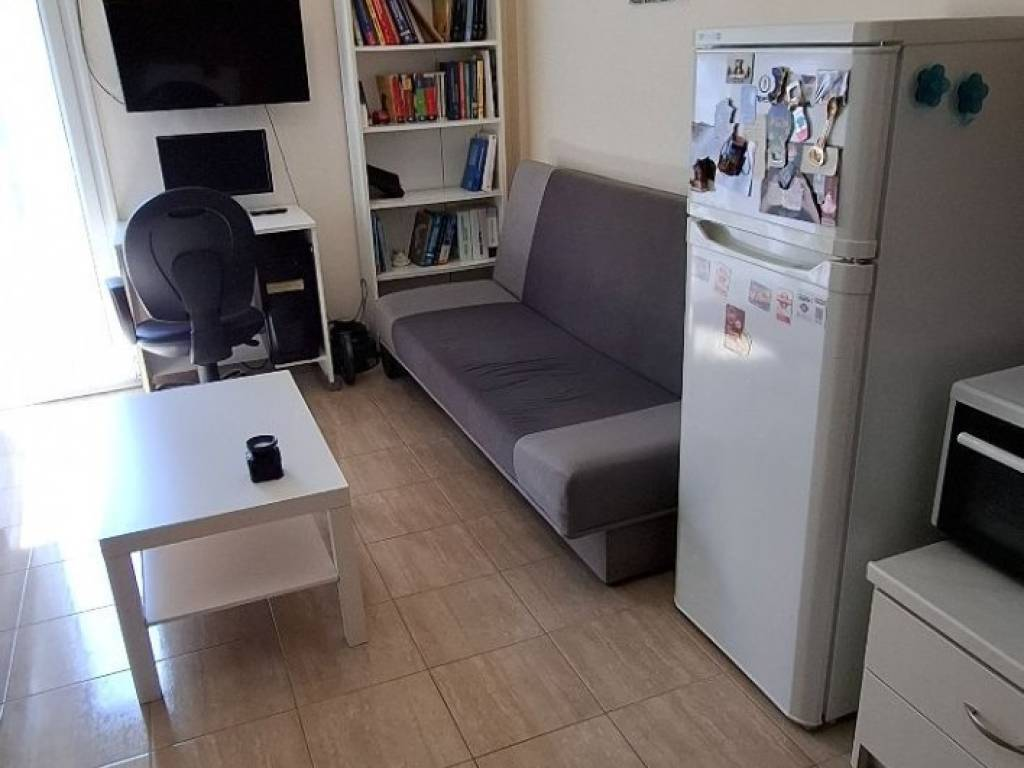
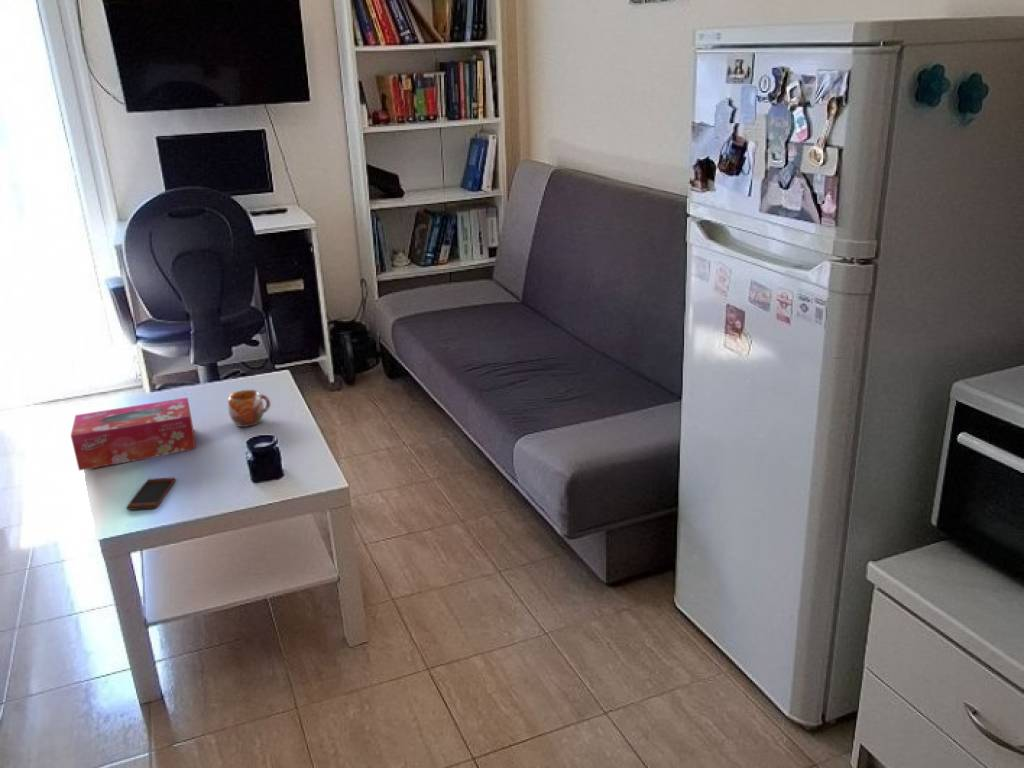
+ mug (250, 407)
+ smartphone (152, 493)
+ tissue box (135, 432)
